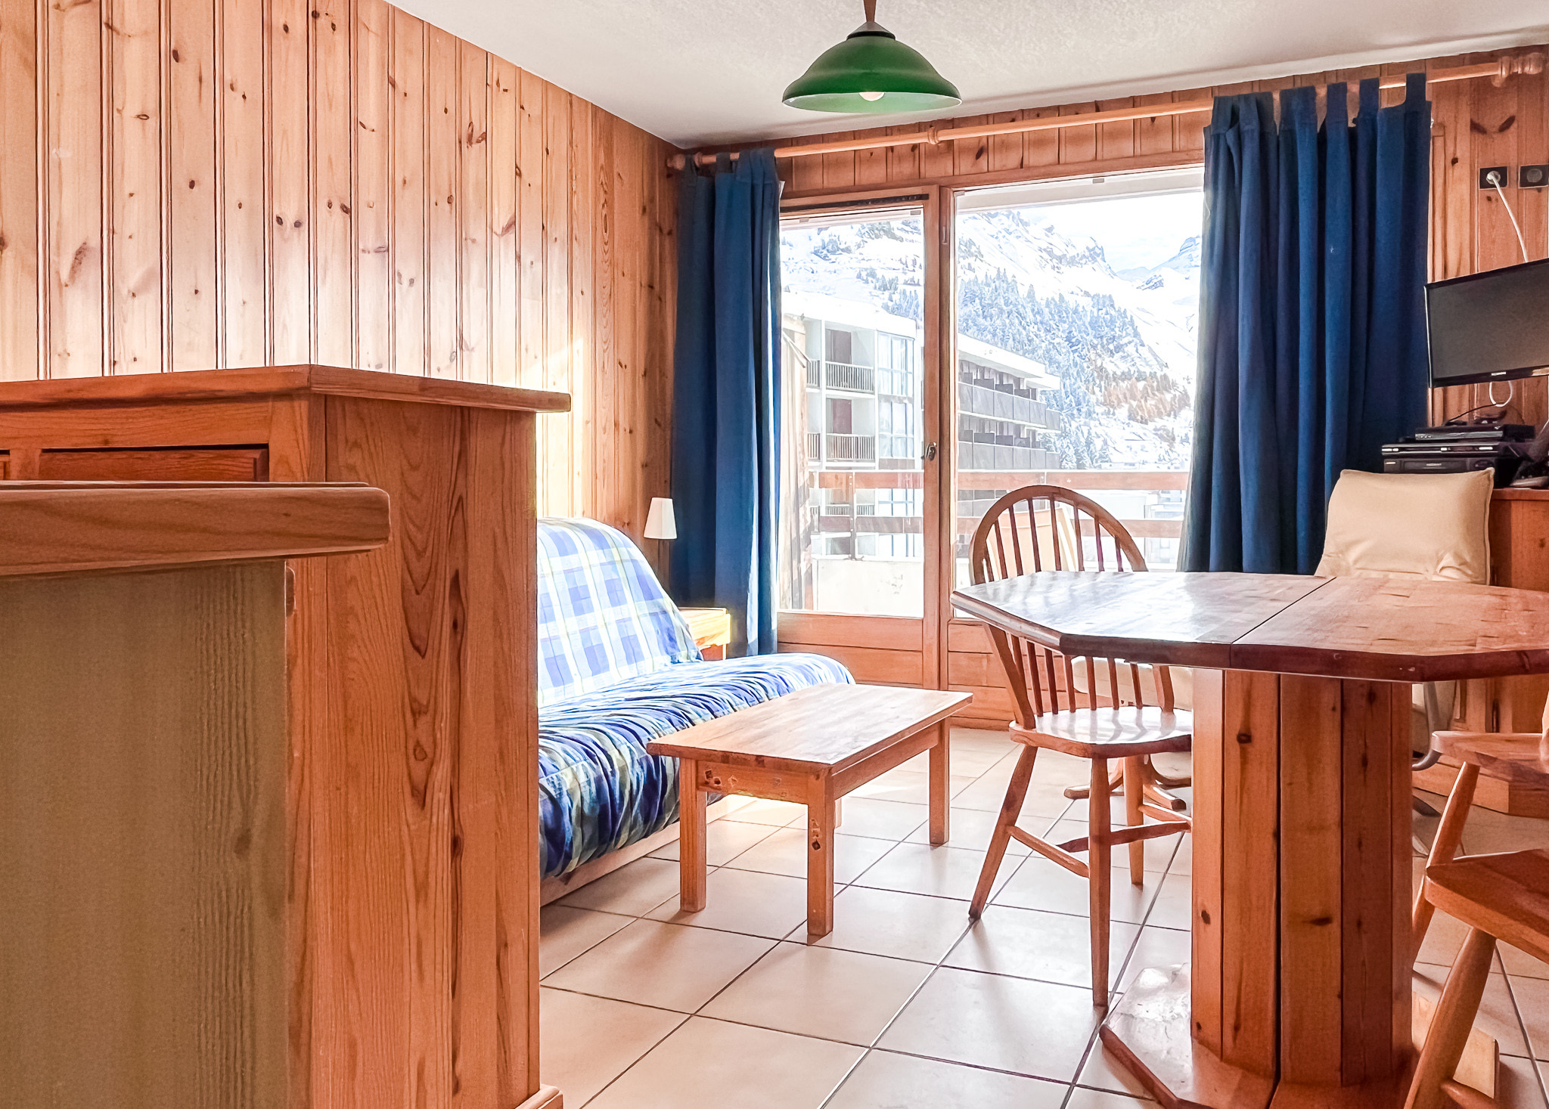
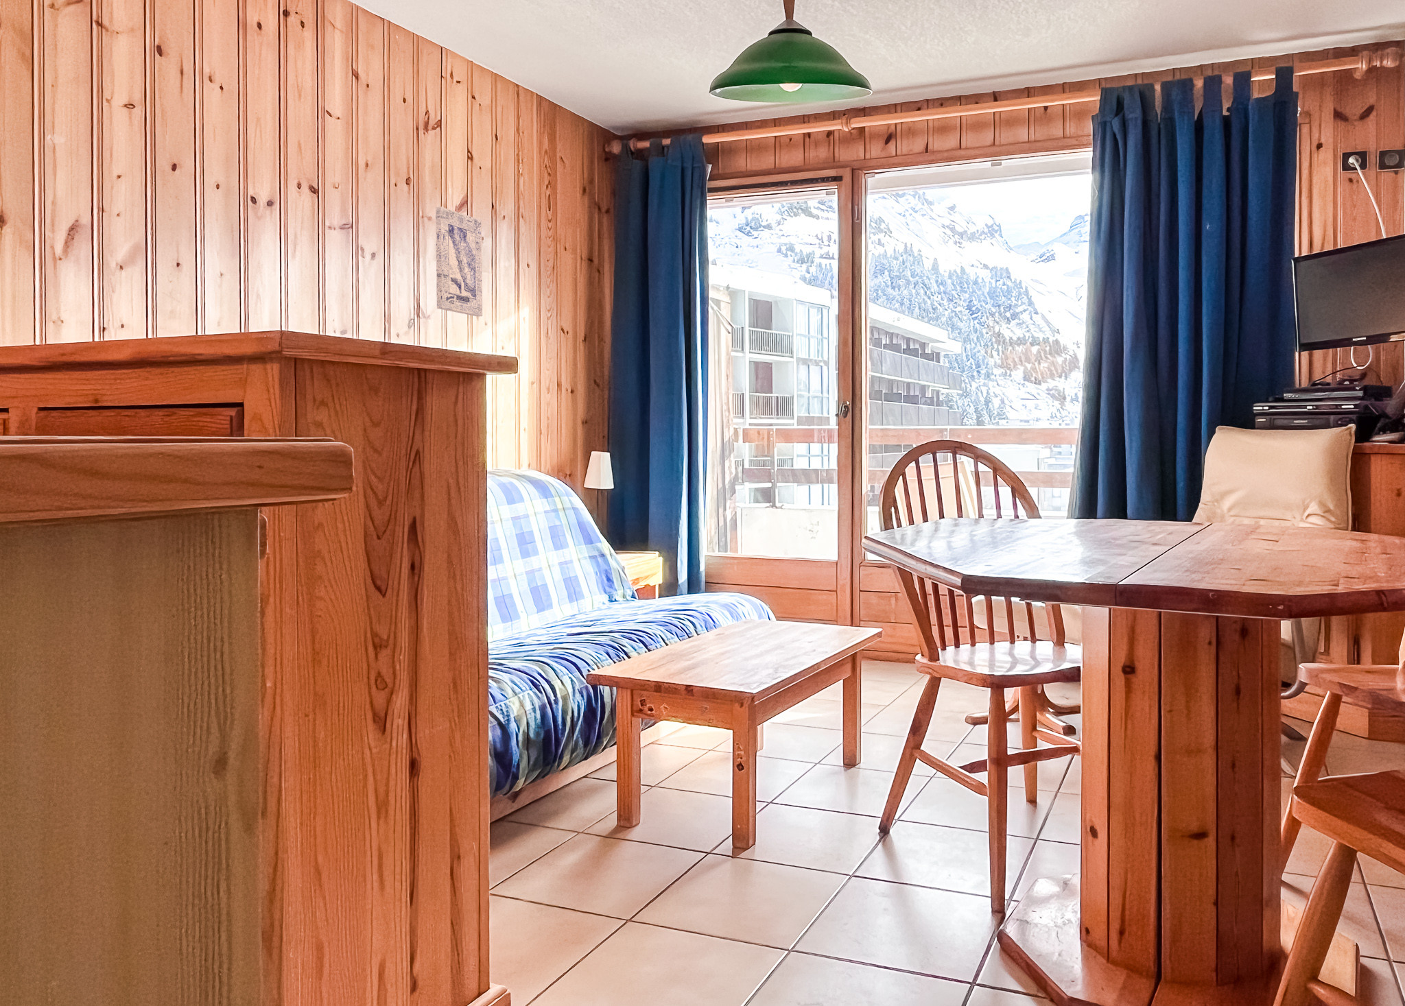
+ wall art (460, 262)
